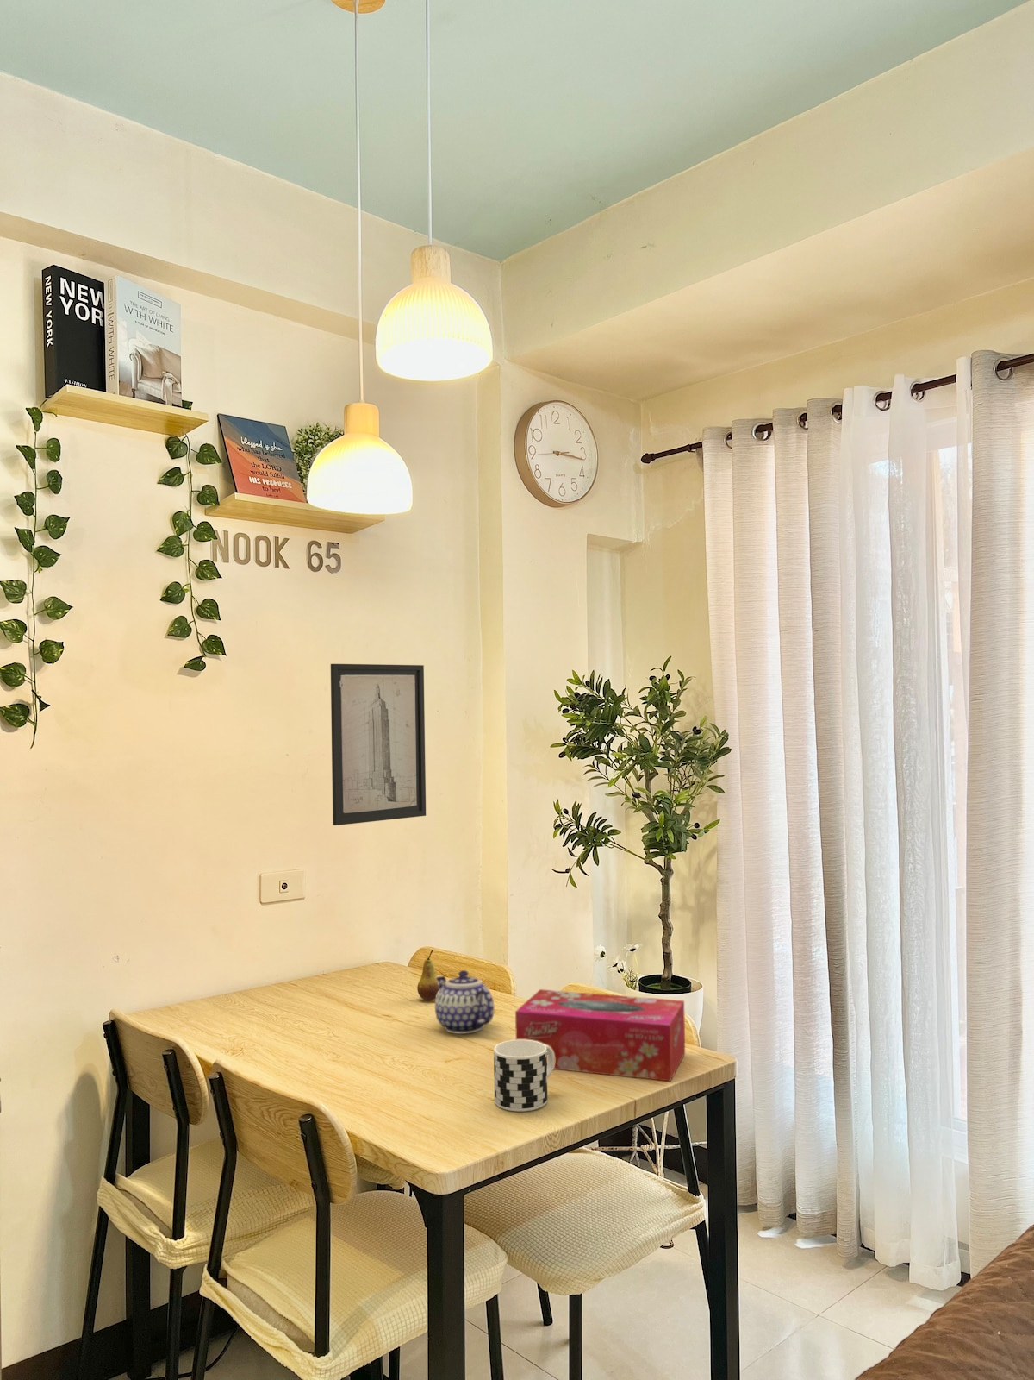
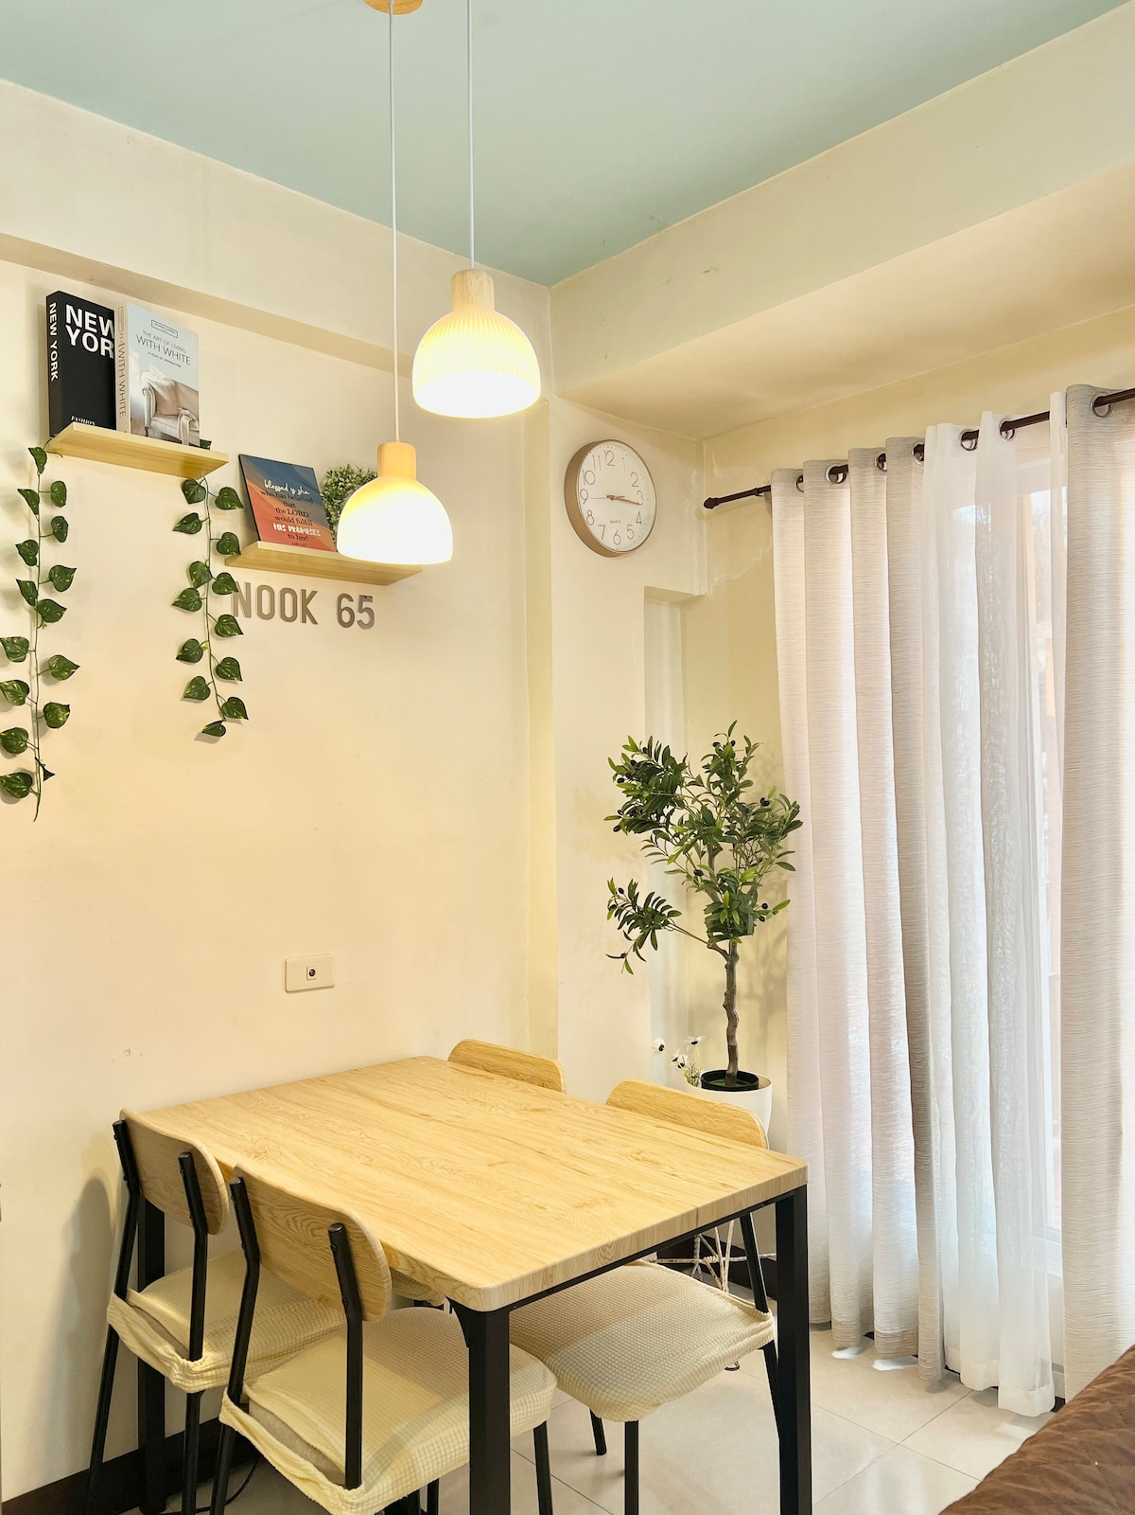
- fruit (429, 973)
- wall art (379, 742)
- cup (527, 1072)
- teapot (463, 999)
- tissue box (601, 1032)
